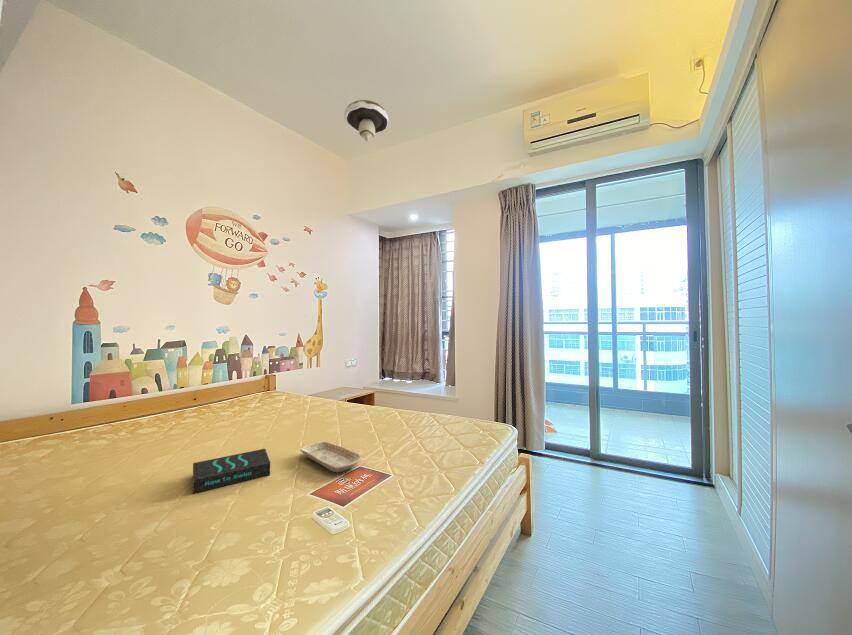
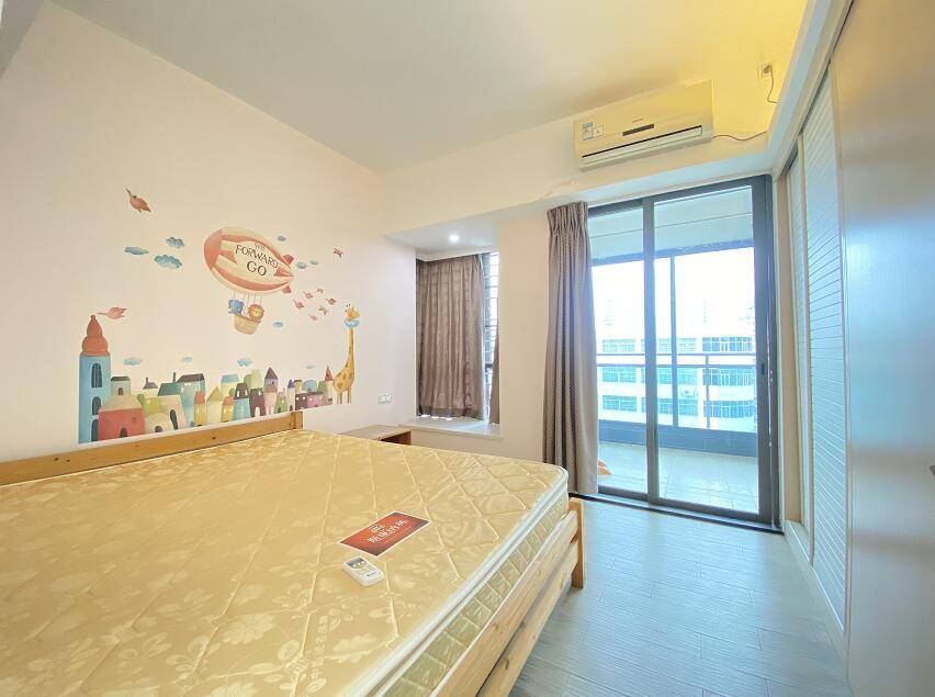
- tray (330, 456)
- book (232, 468)
- mushroom (366, 124)
